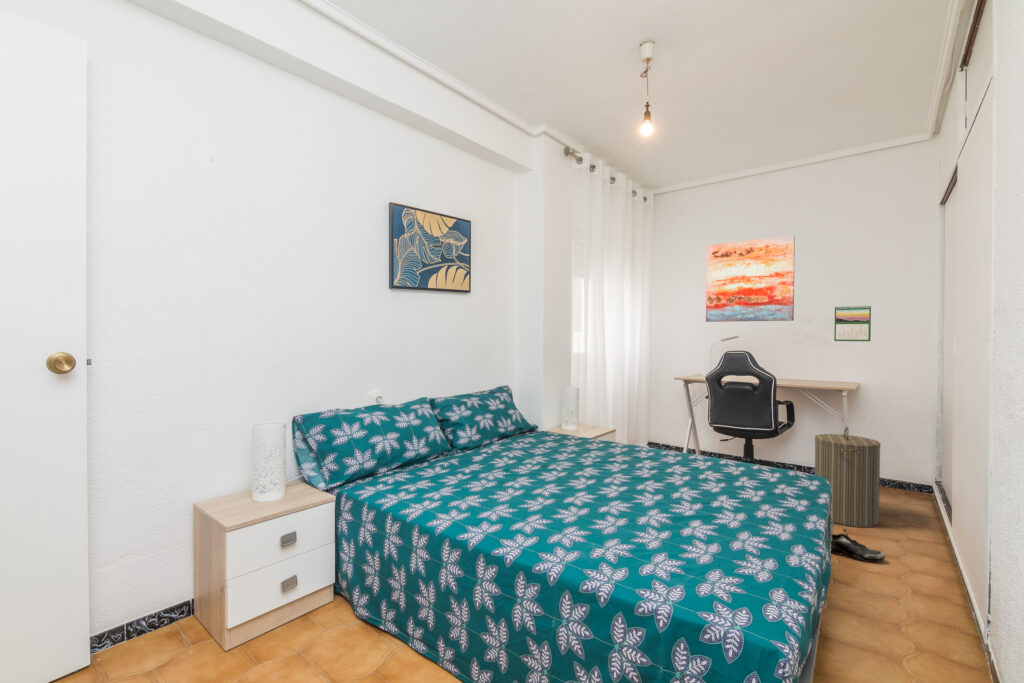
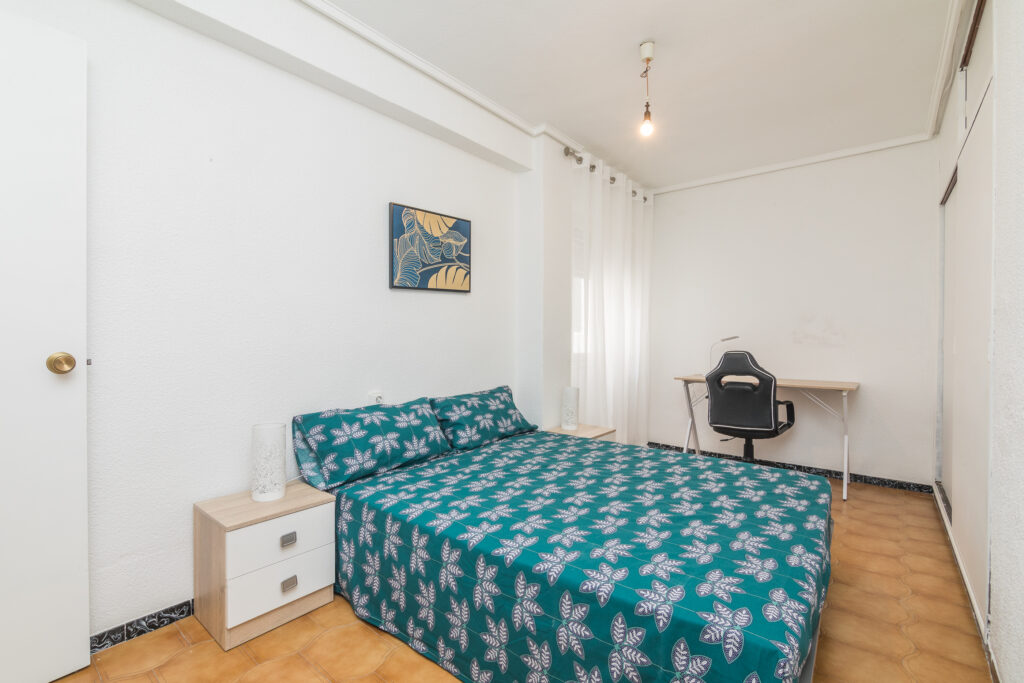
- wall art (748, 281)
- calendar (852, 323)
- laundry hamper (846, 472)
- shoe (850, 543)
